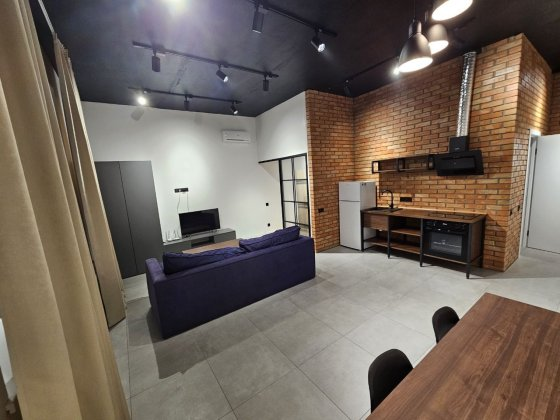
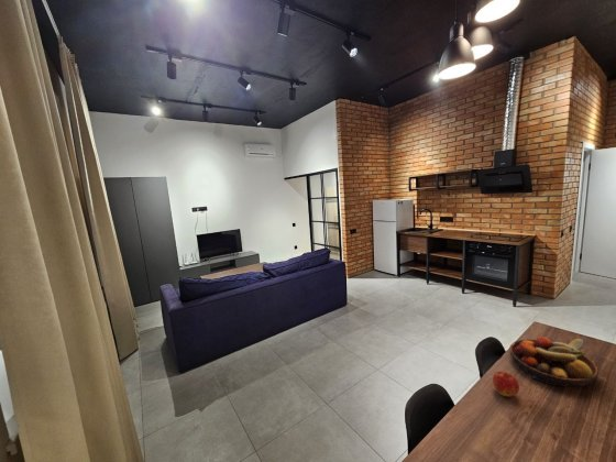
+ fruit bowl (550, 354)
+ apple (505, 384)
